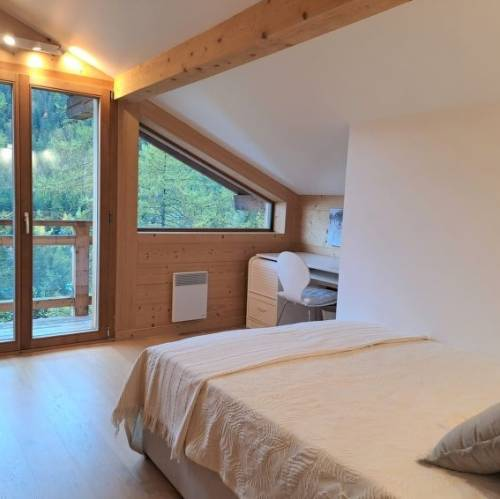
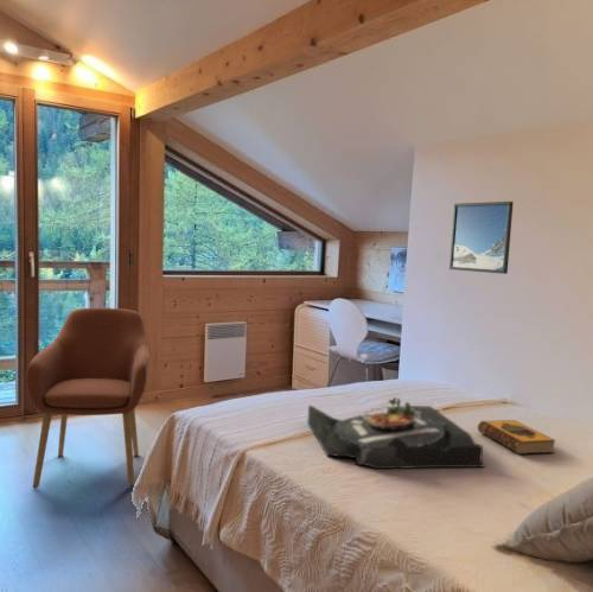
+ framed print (479, 236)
+ hardback book (514, 435)
+ armchair (95, 390)
+ serving tray (389, 420)
